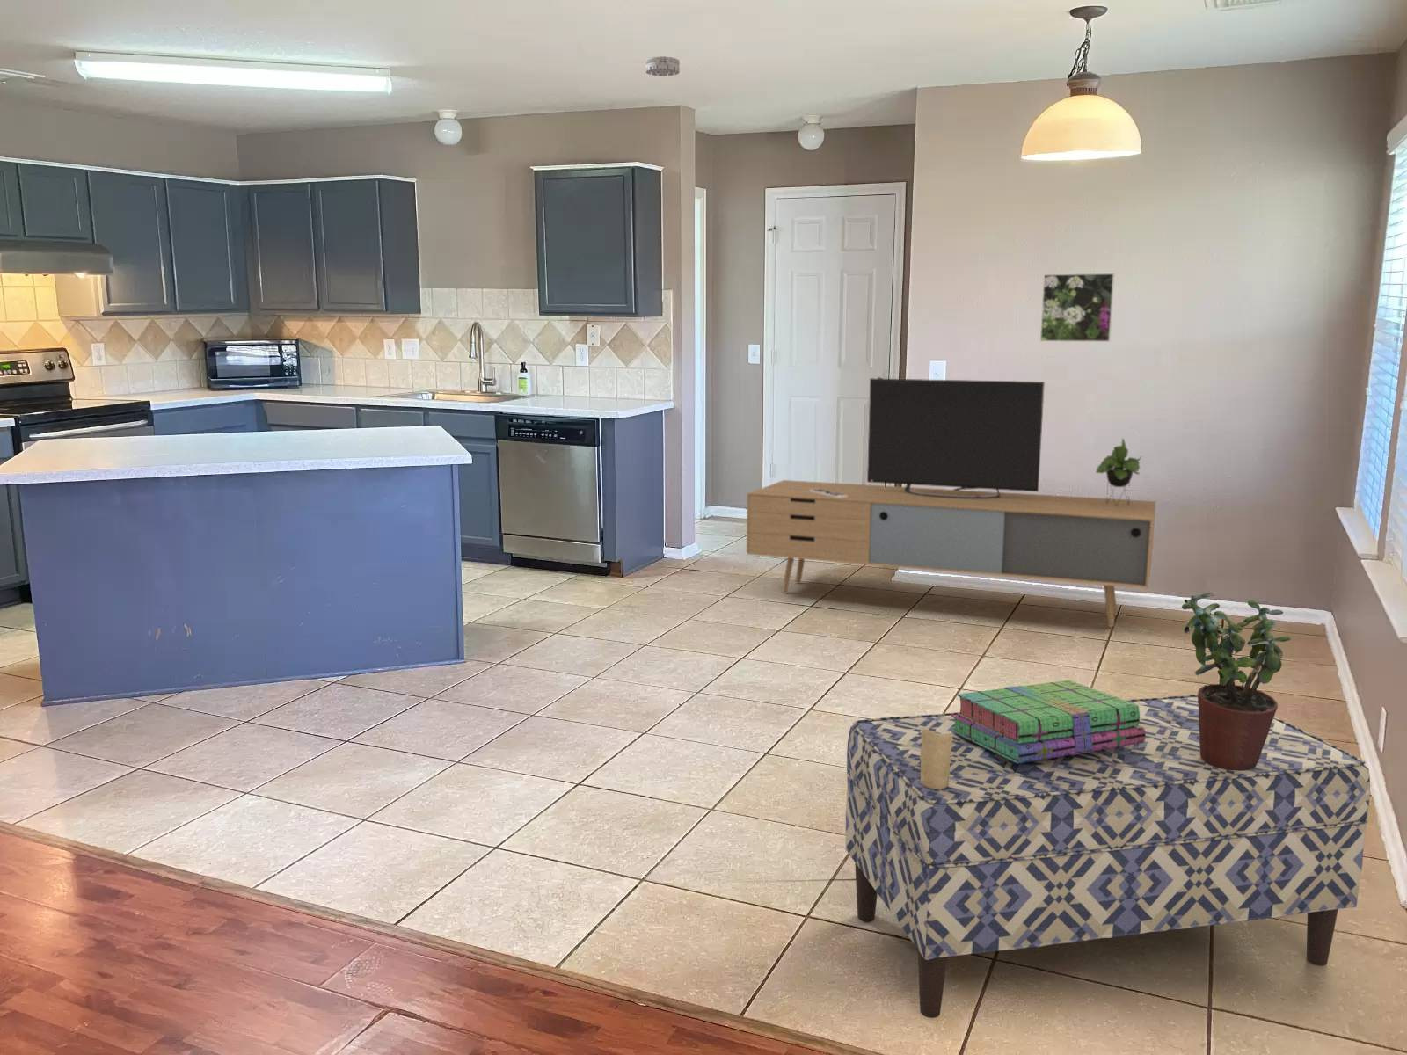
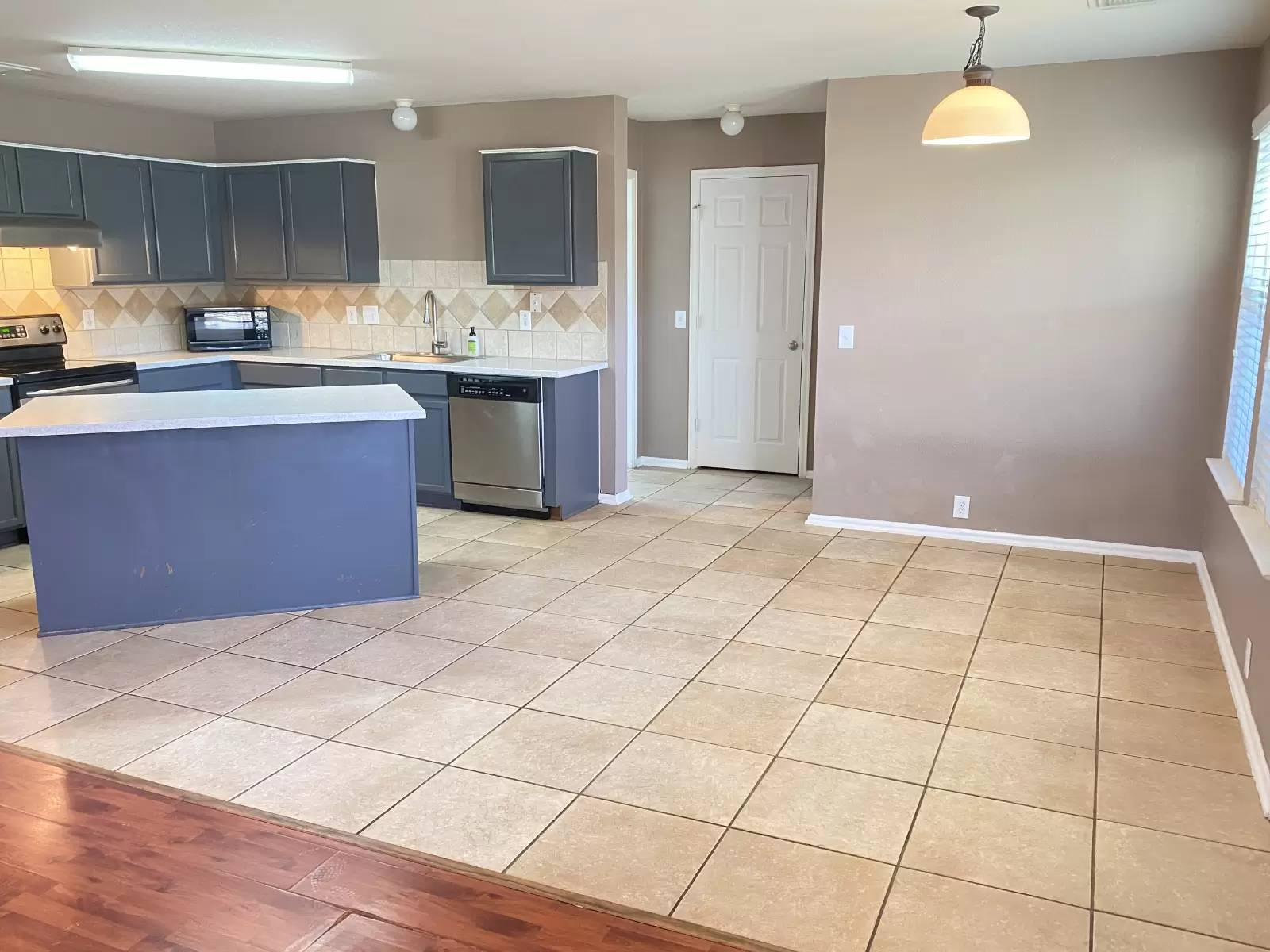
- potted plant (1234, 678)
- smoke detector (663, 65)
- bench (1090, 840)
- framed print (1077, 308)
- stack of books (1047, 721)
- media console (947, 493)
- candle (936, 755)
